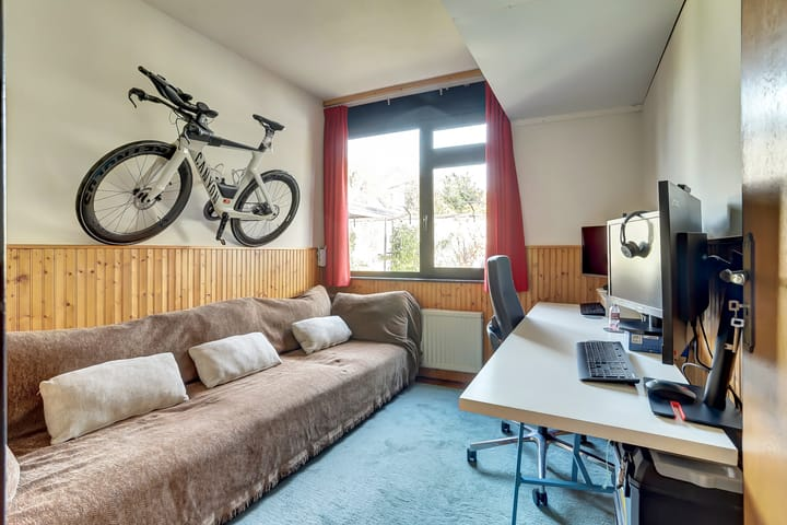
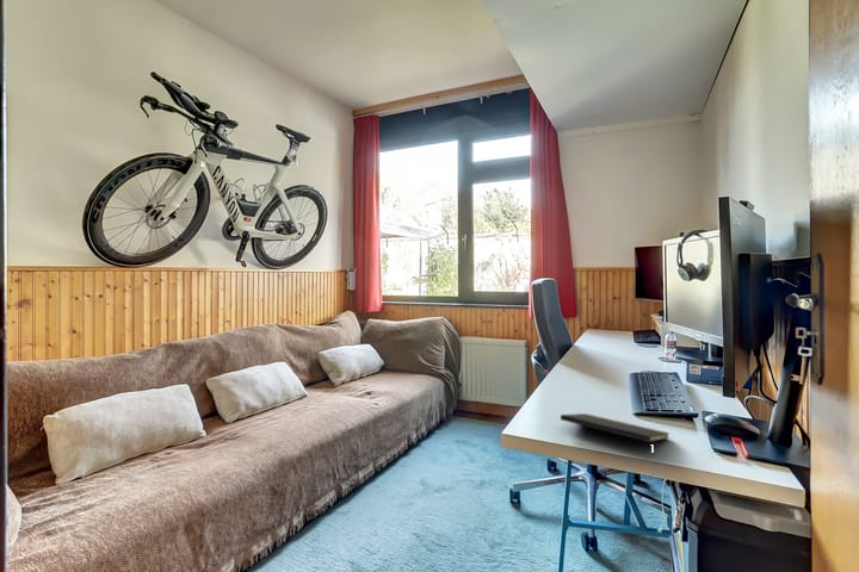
+ notepad (613, 425)
